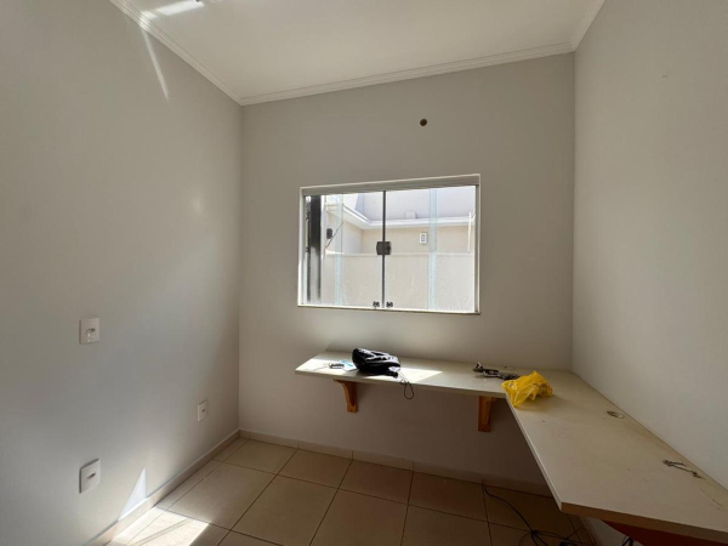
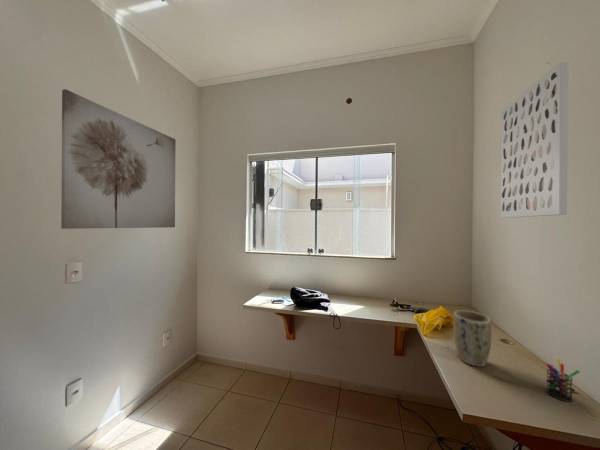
+ wall art (131, 173)
+ plant pot (471, 337)
+ wall art (528, 153)
+ pen holder (562, 378)
